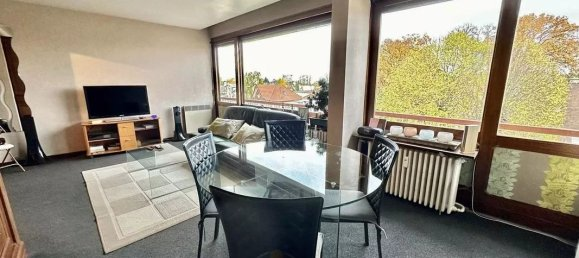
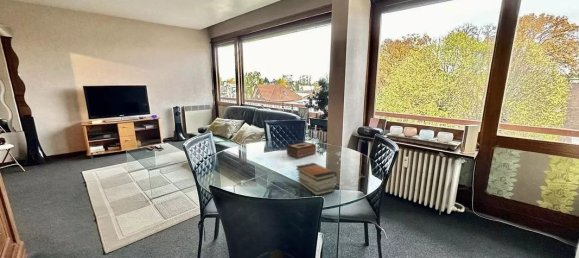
+ book stack (315, 178)
+ tissue box (301, 149)
